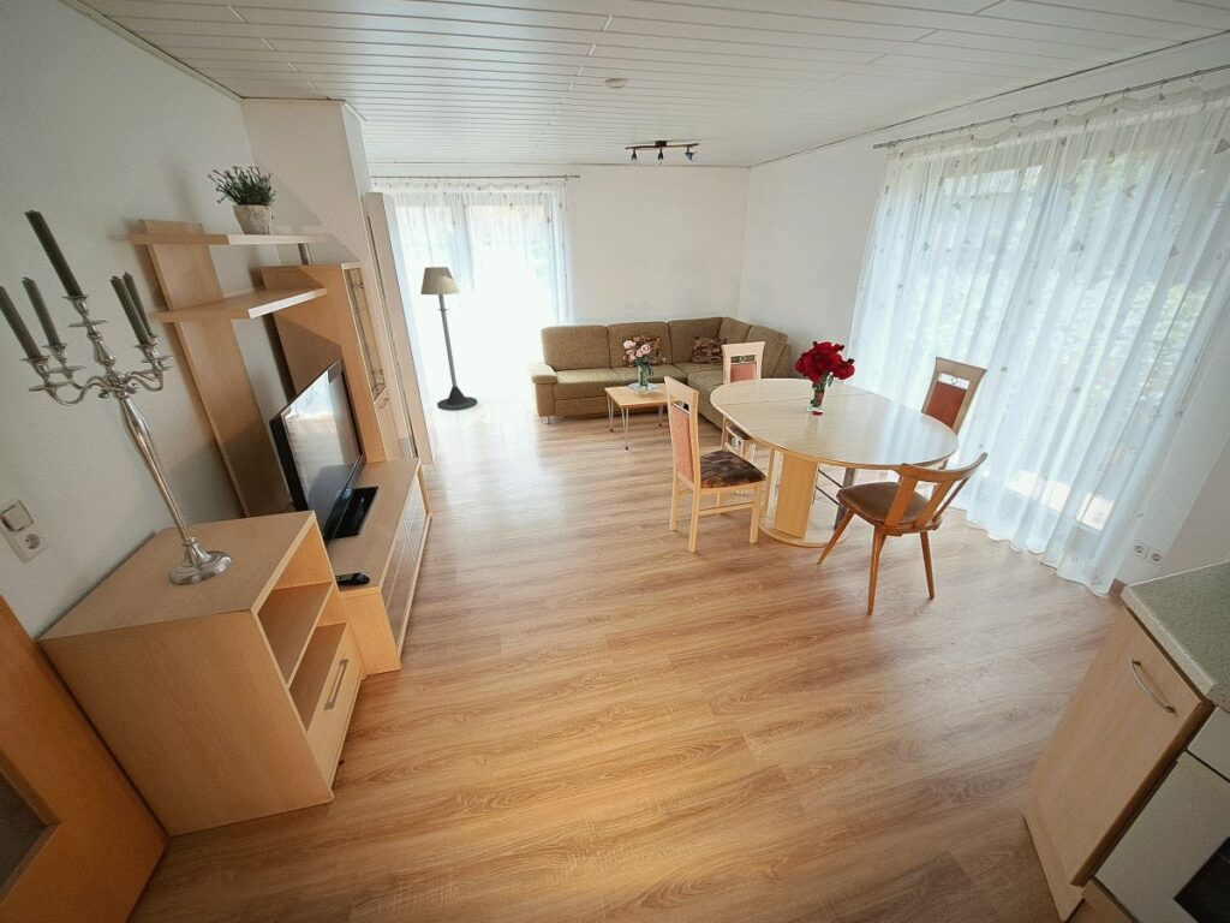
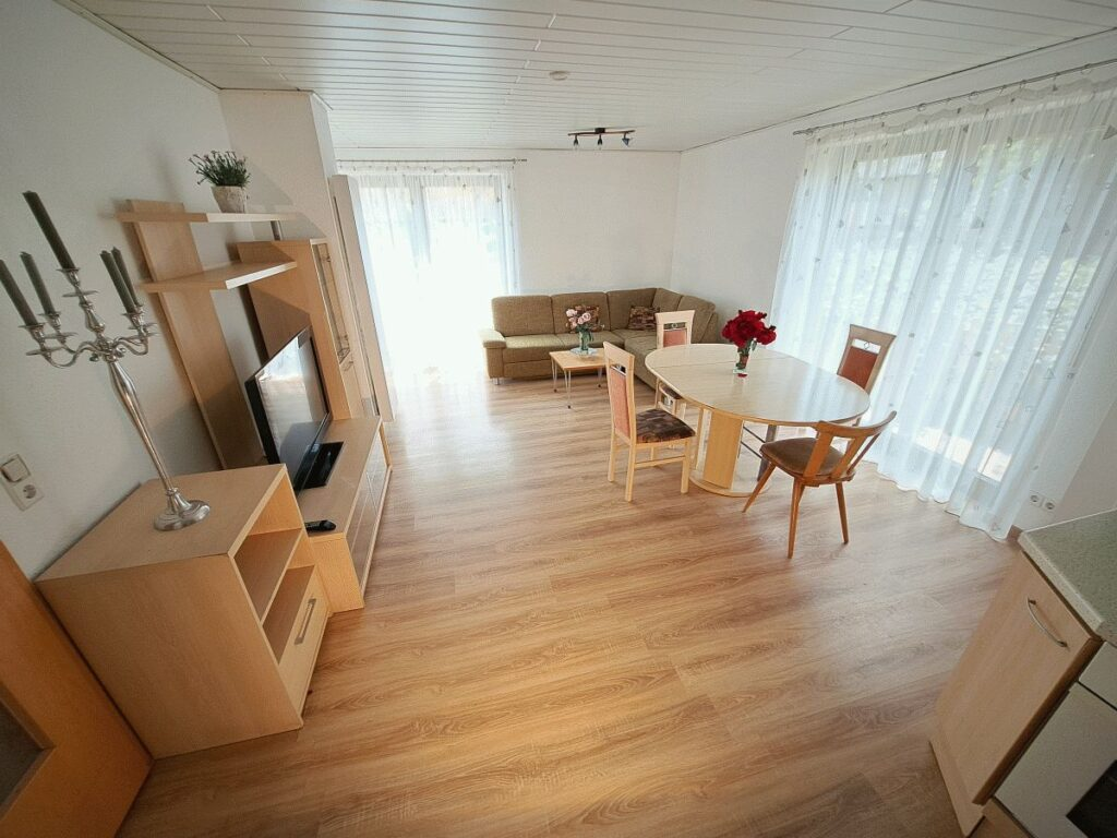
- floor lamp (447, 339)
